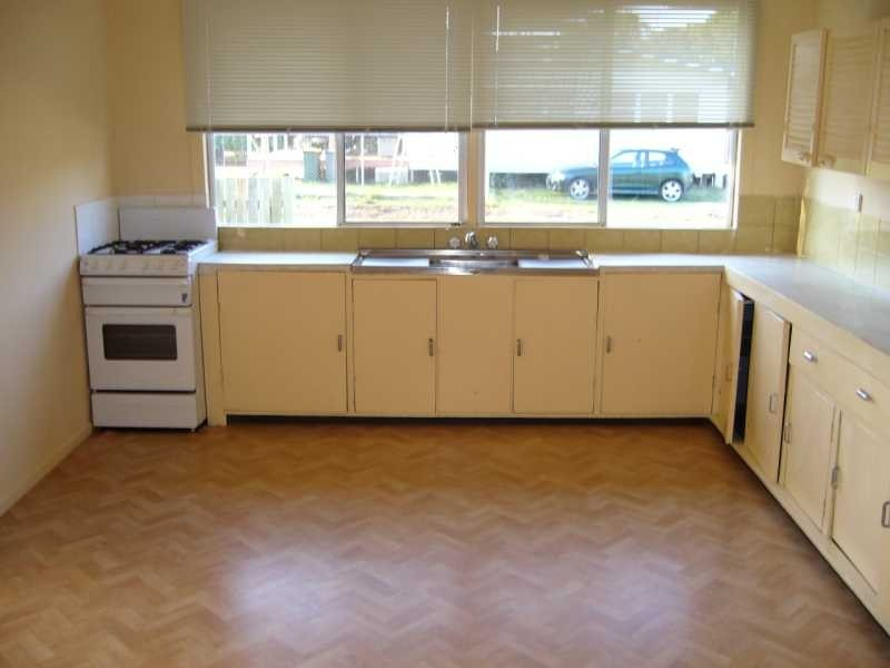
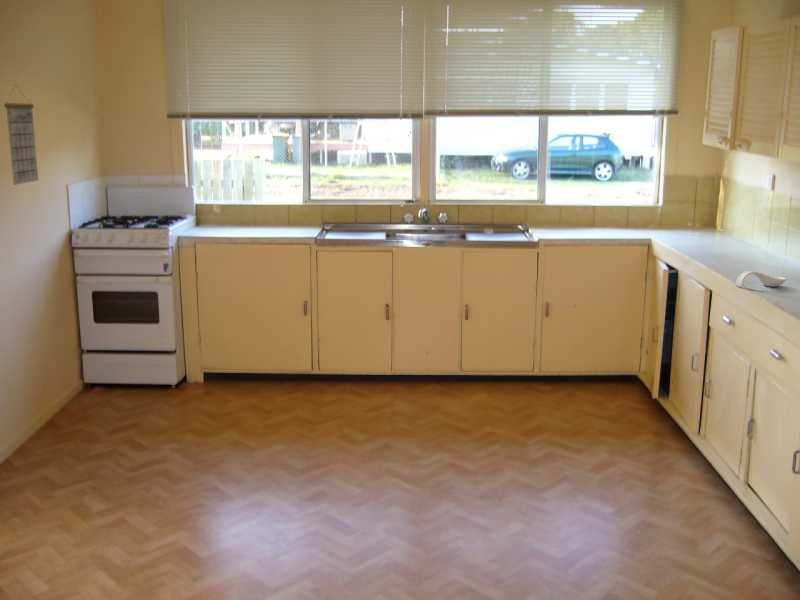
+ calendar (21, 134)
+ spoon rest (761, 278)
